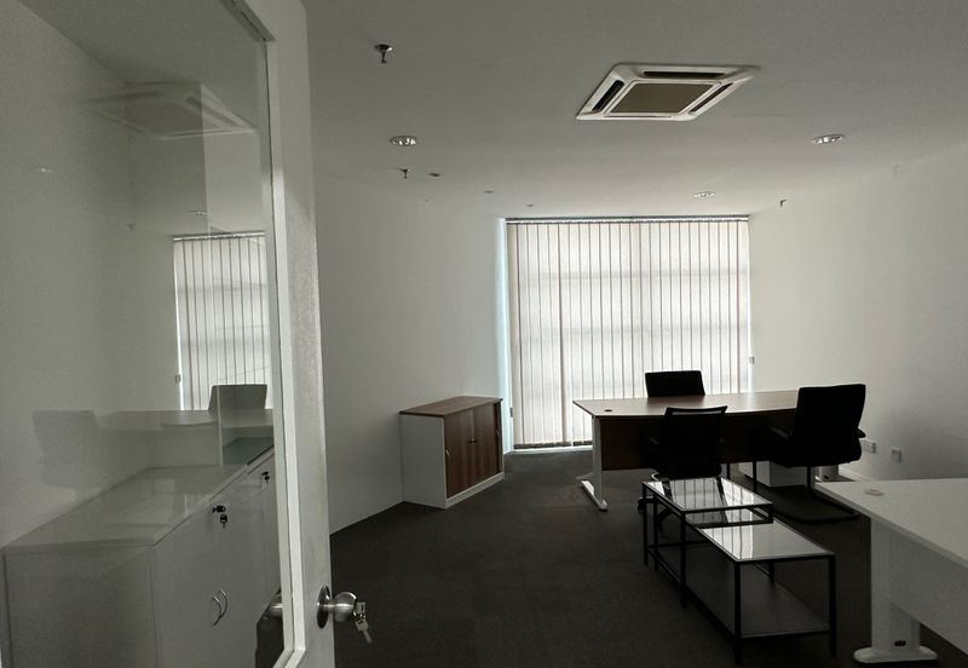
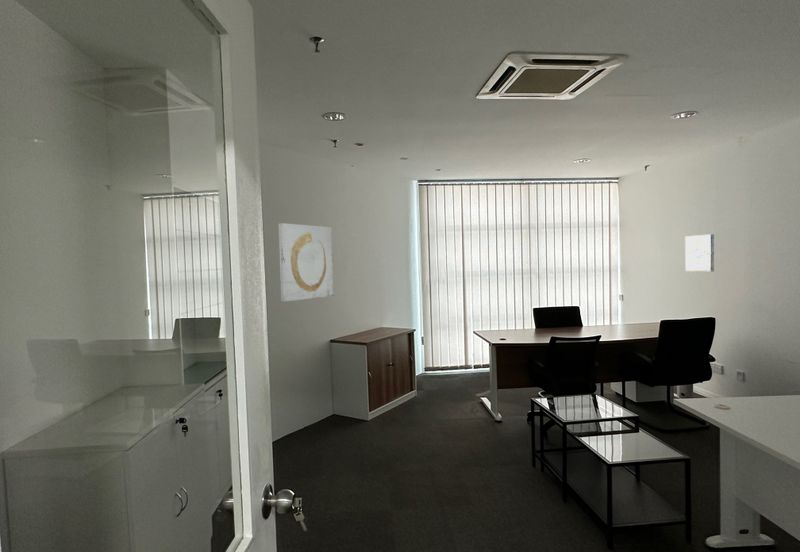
+ wall art (699, 253)
+ wall art (307, 262)
